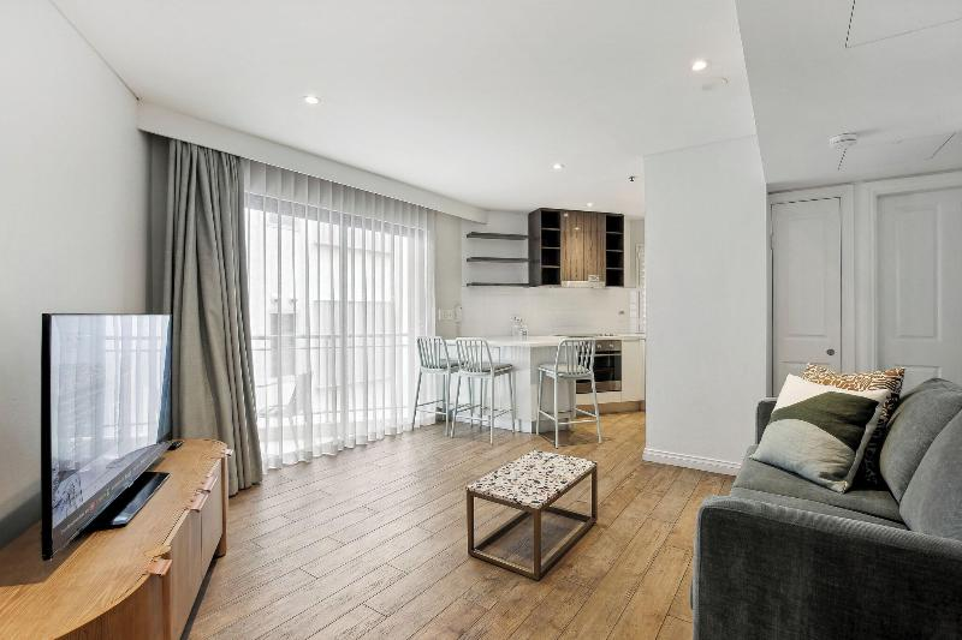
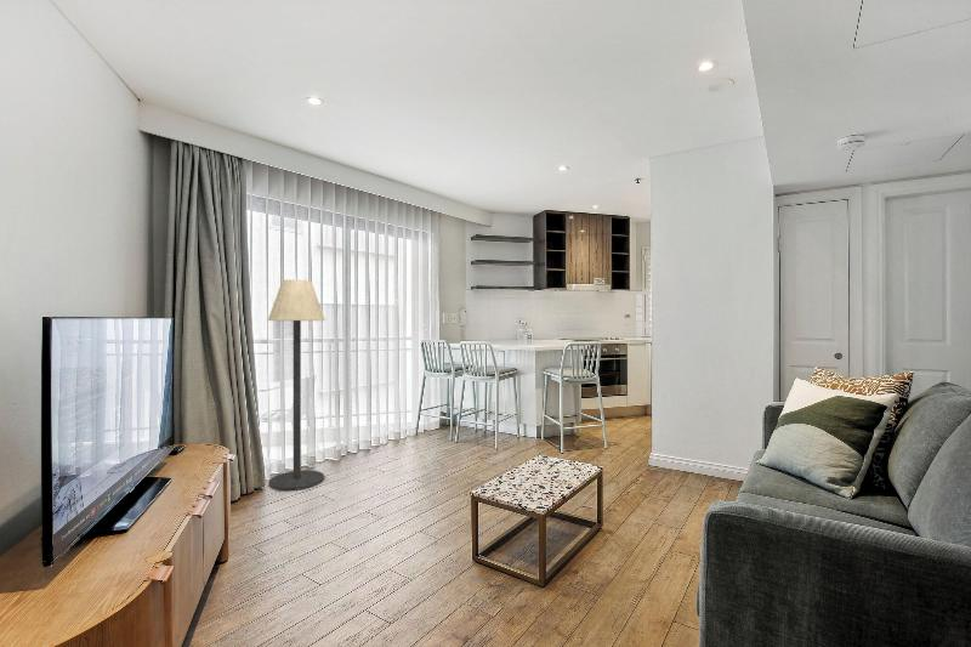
+ floor lamp (296, 380)
